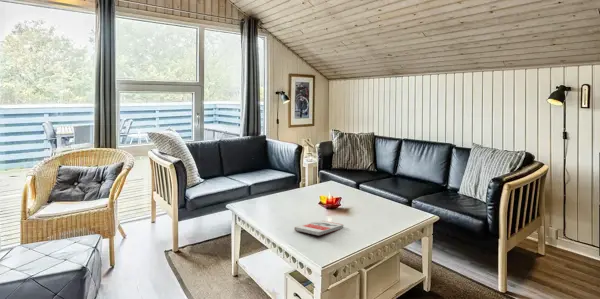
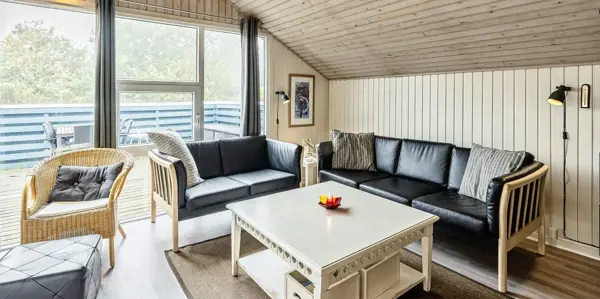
- book (319, 227)
